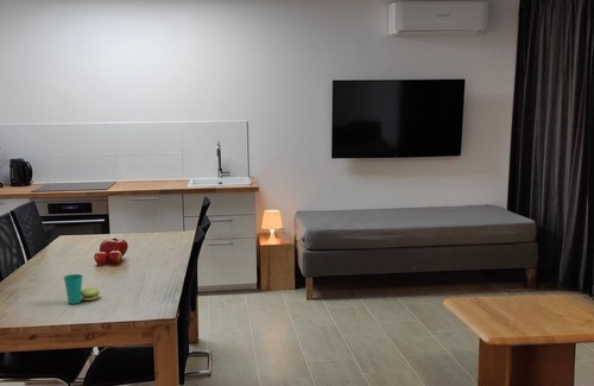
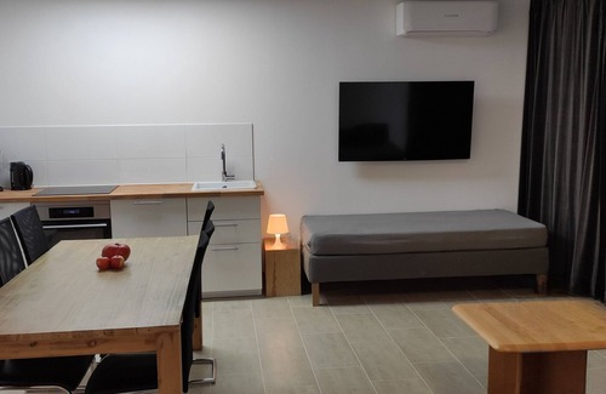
- cup (81, 287)
